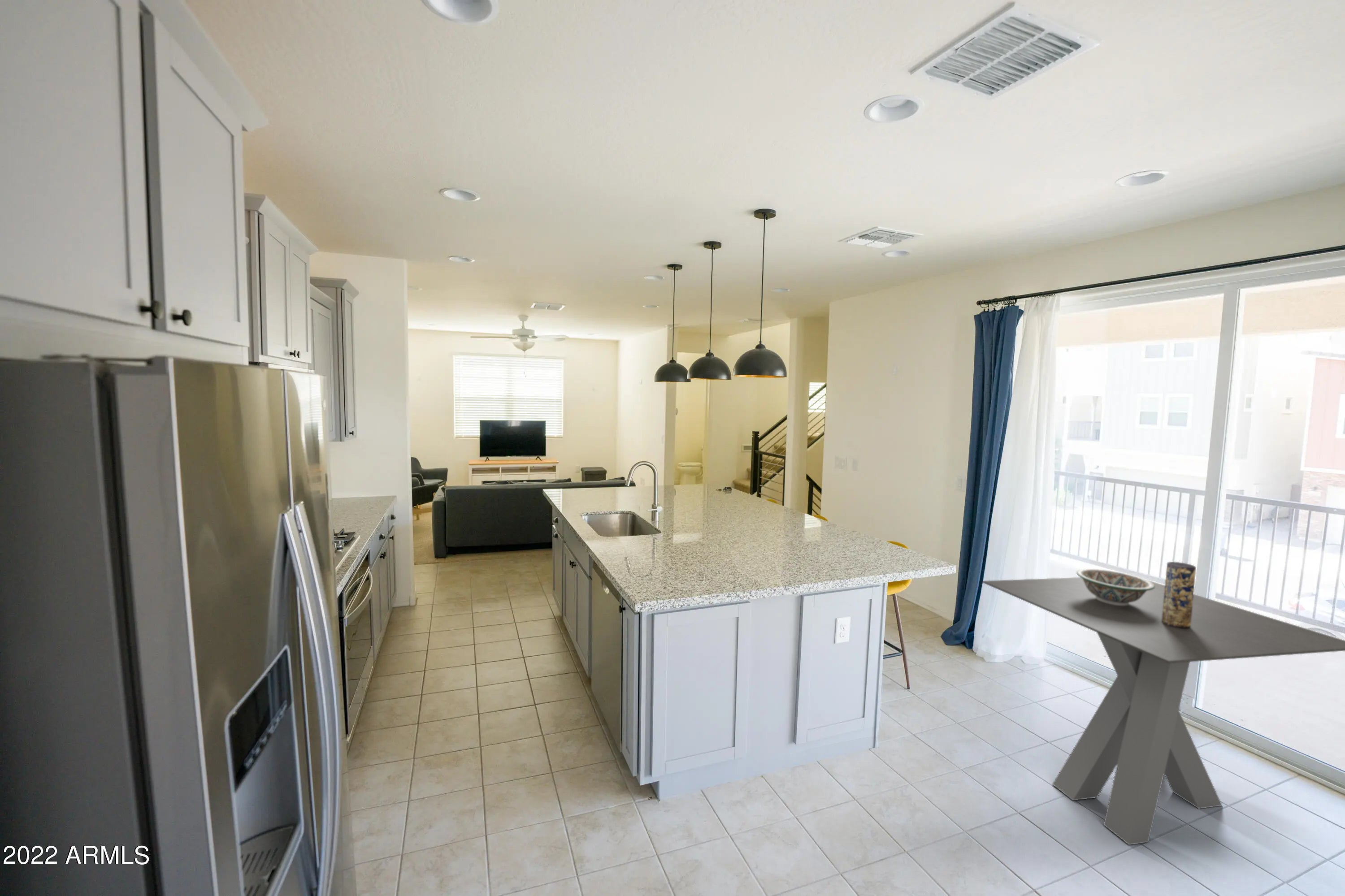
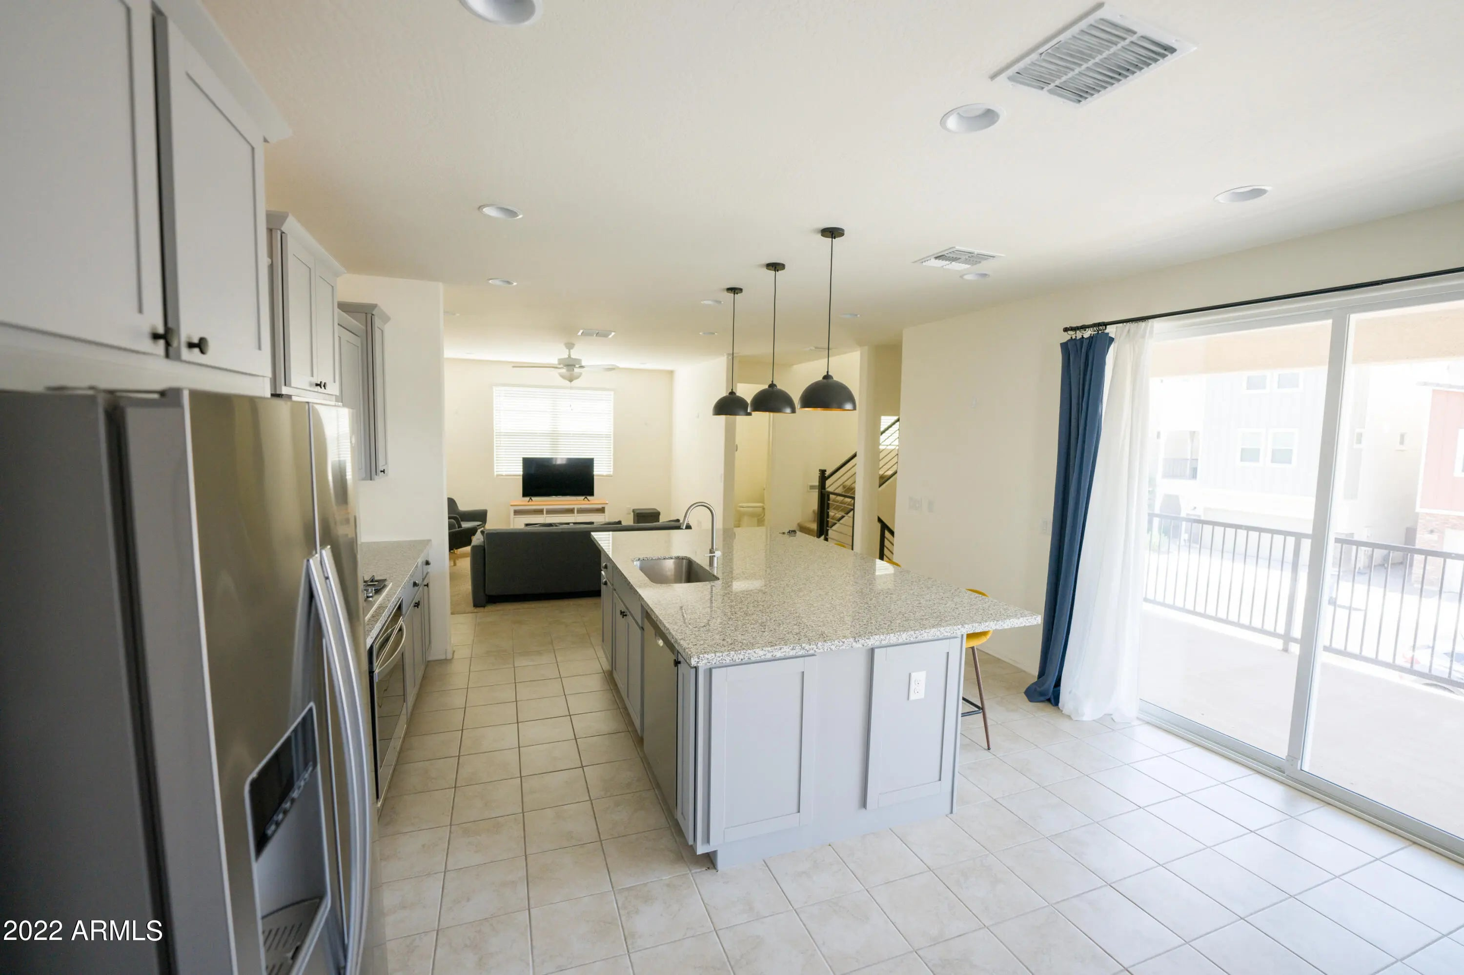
- decorative bowl (1113, 589)
- dining table (1138, 701)
- vase (1179, 594)
